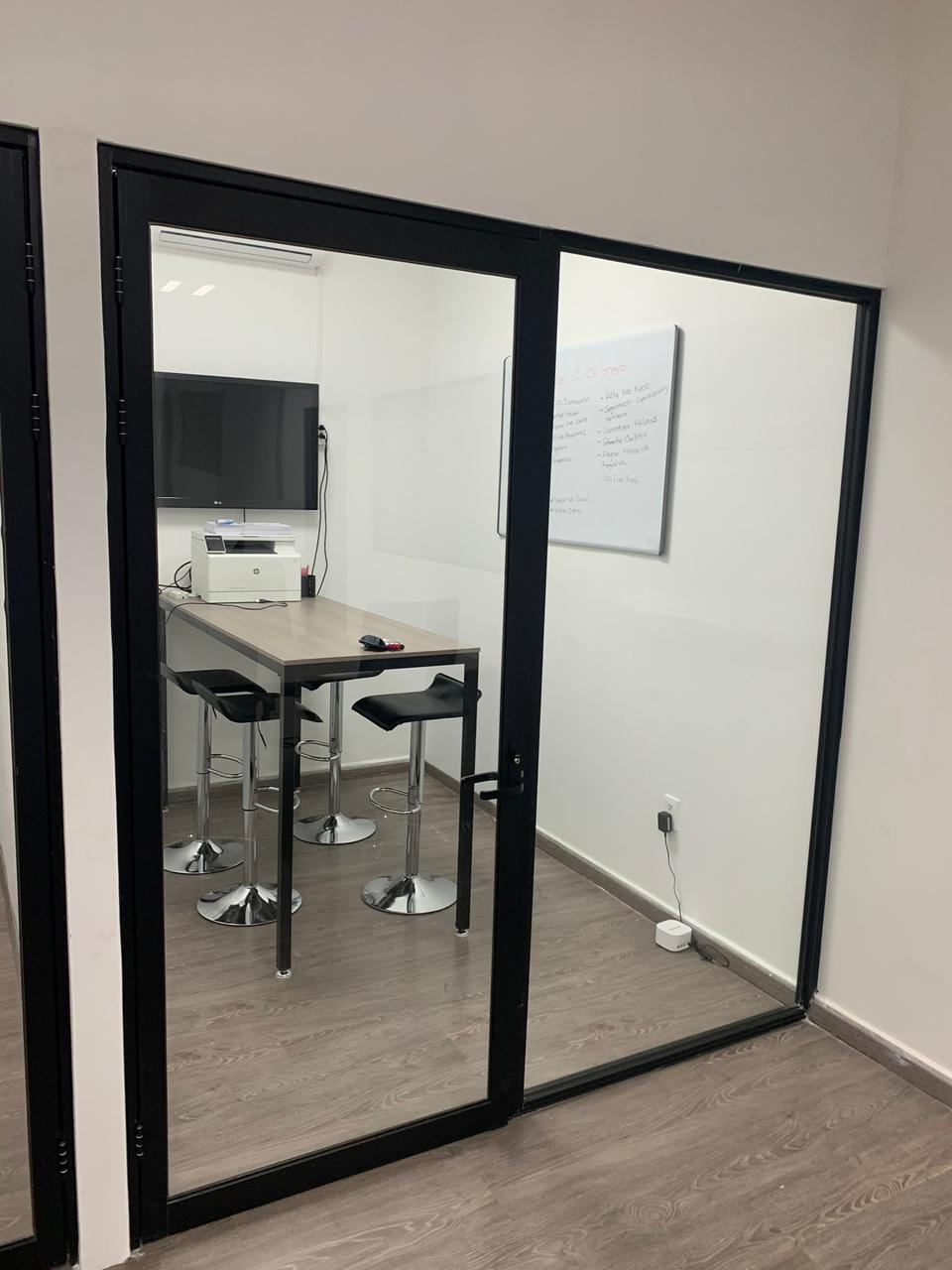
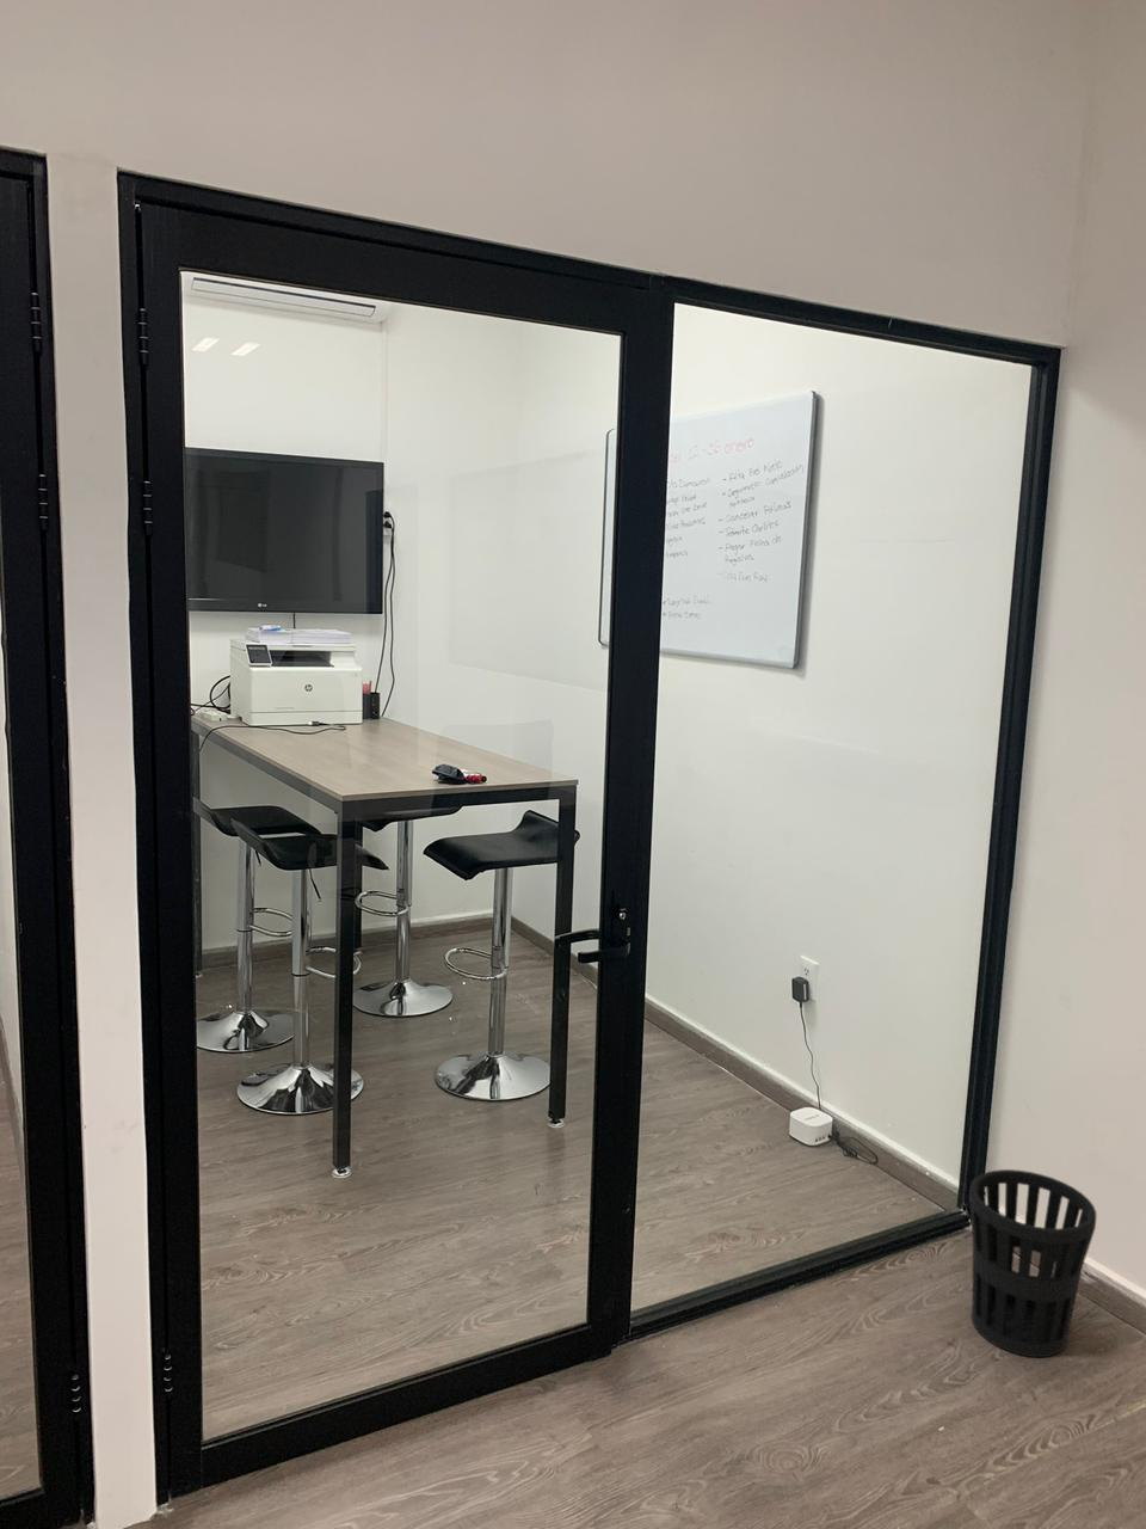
+ wastebasket (1026, 1263)
